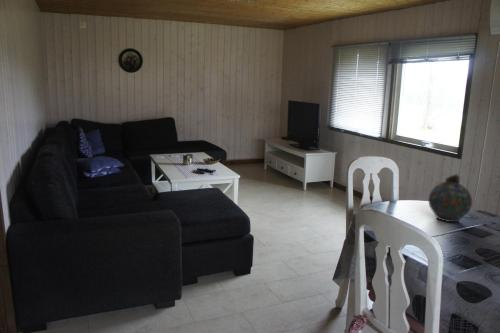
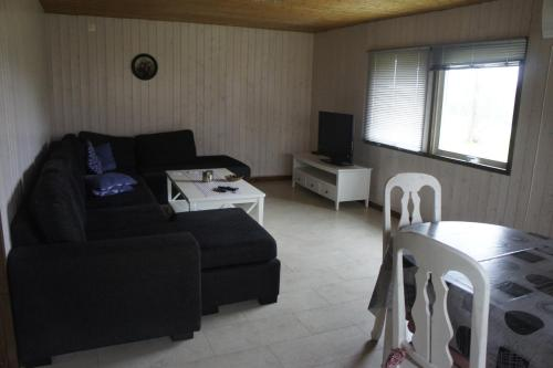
- snuff bottle (450, 197)
